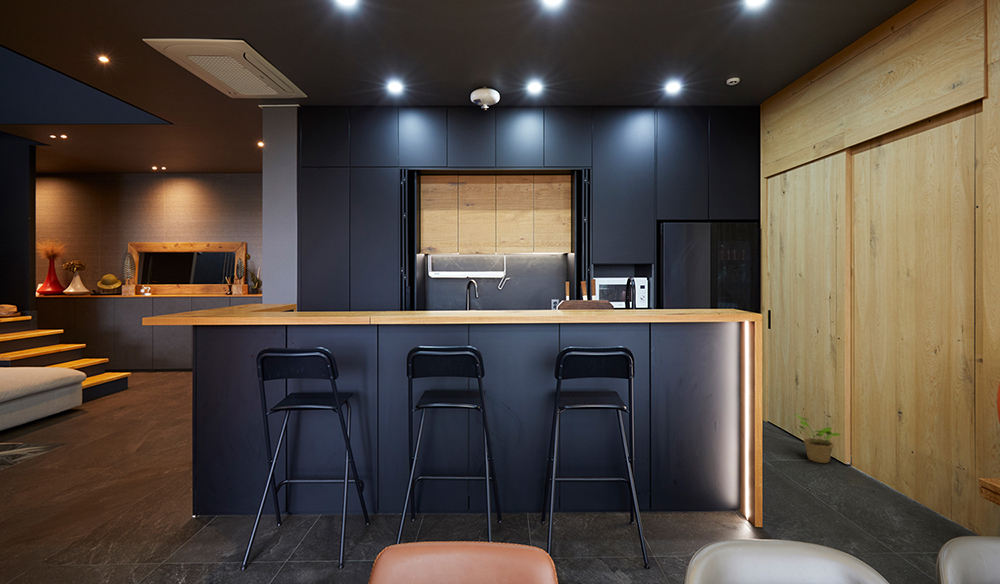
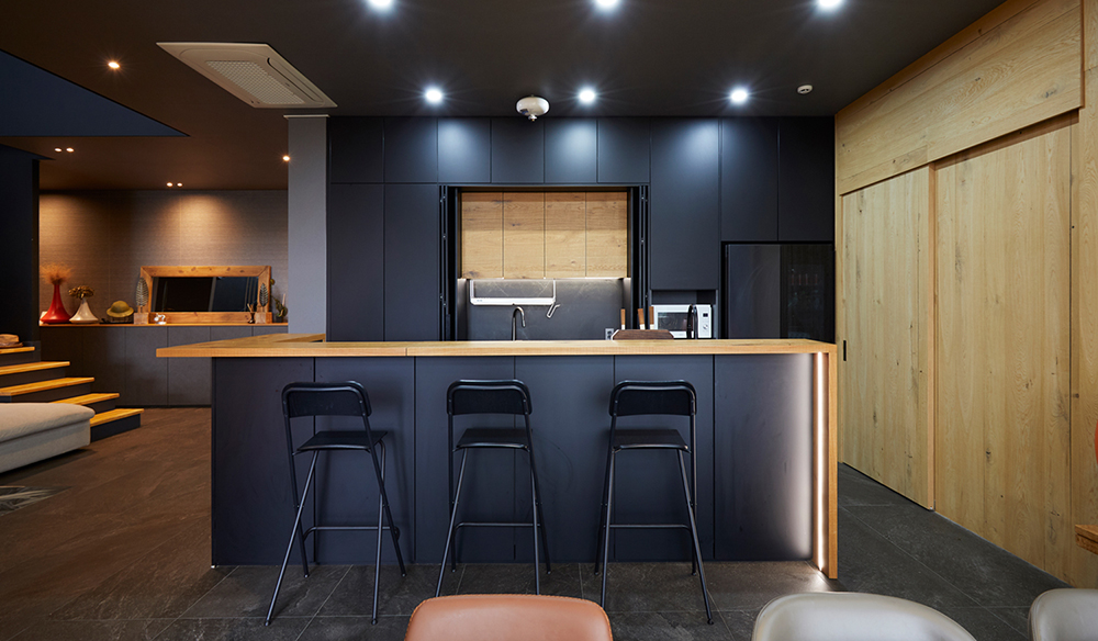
- potted plant (818, 438)
